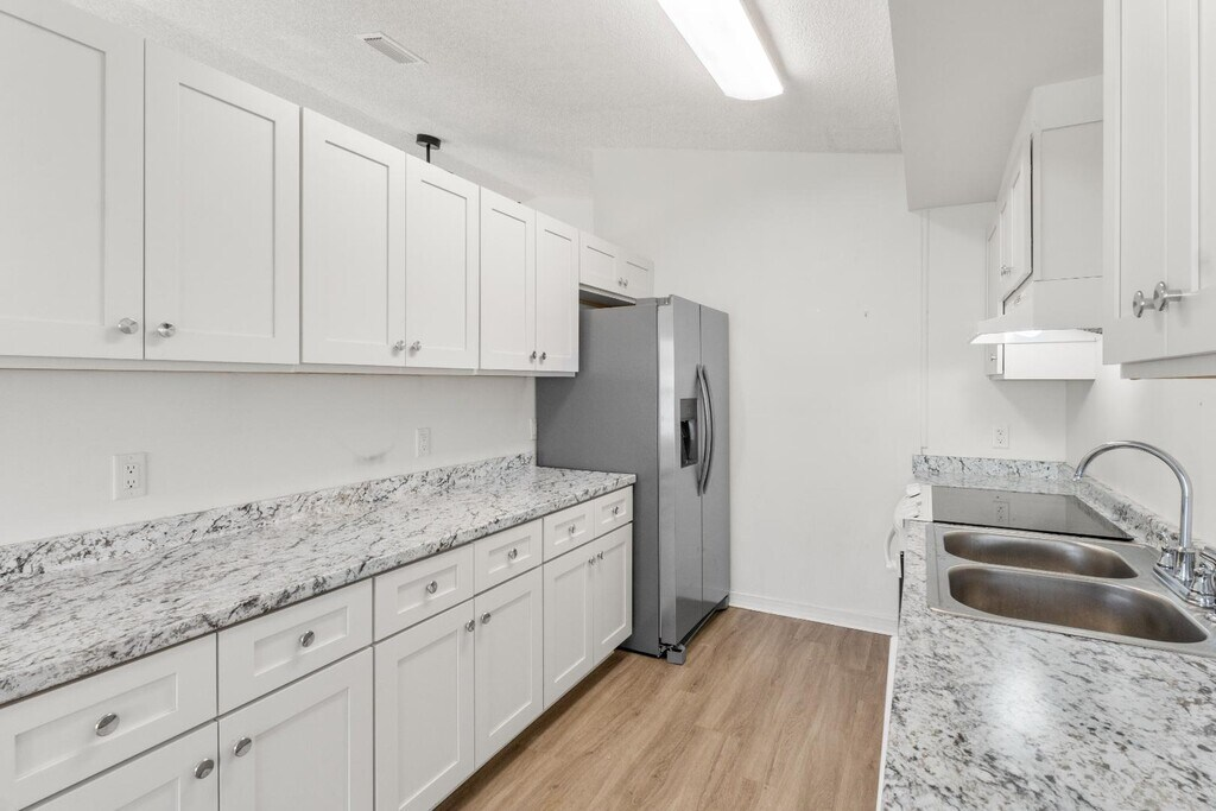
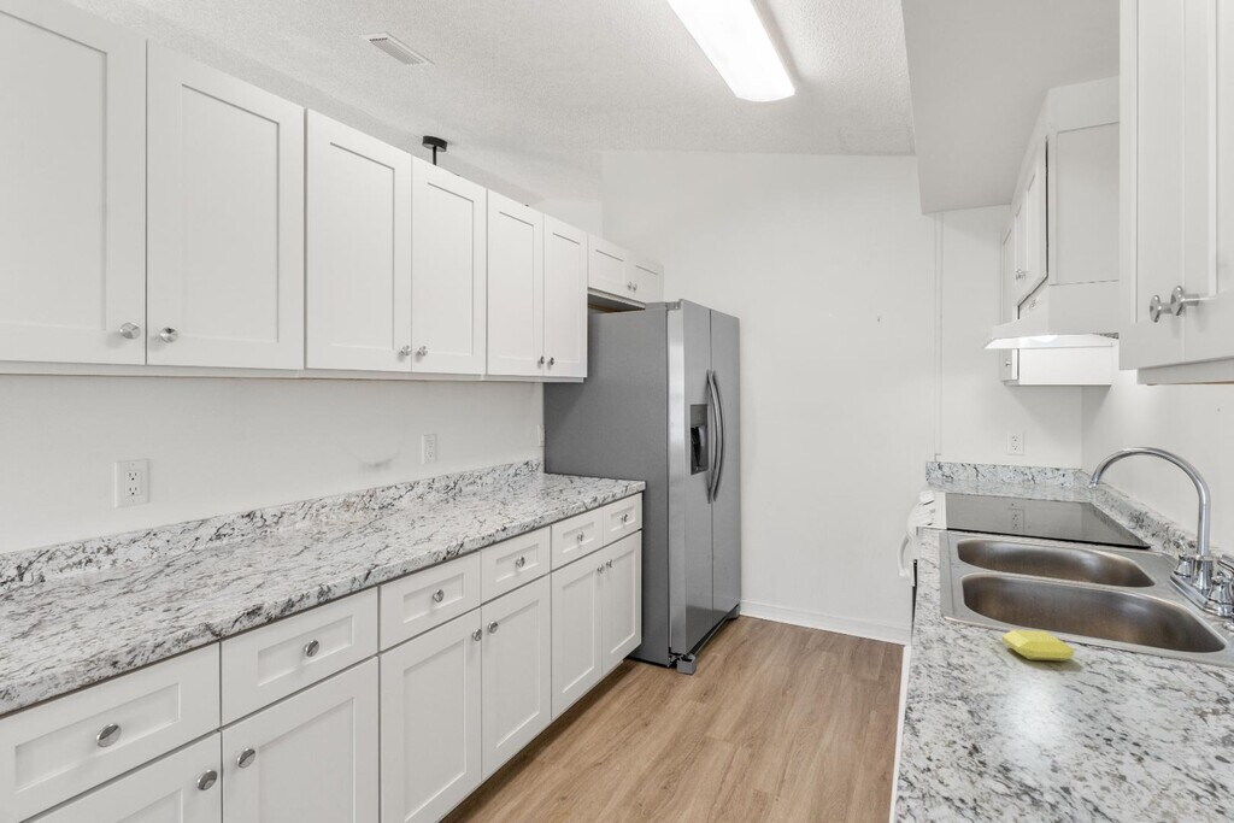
+ soap bar (1036, 645)
